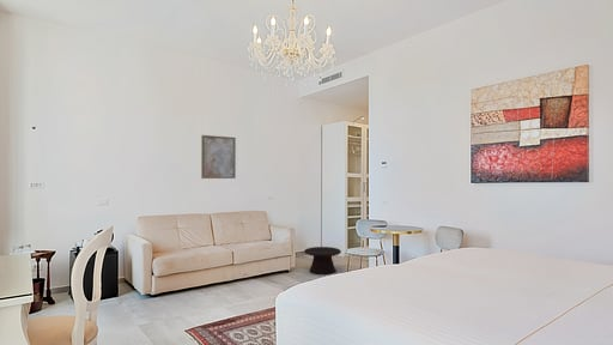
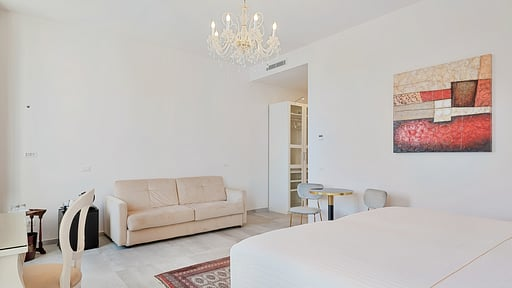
- side table (322, 260)
- wall art (219, 157)
